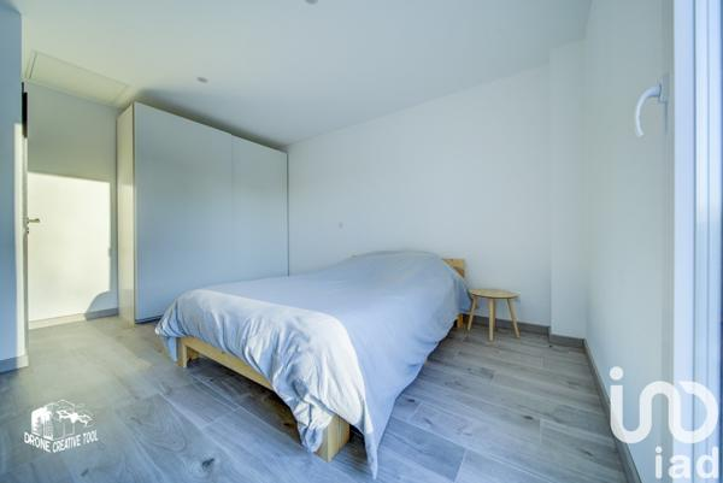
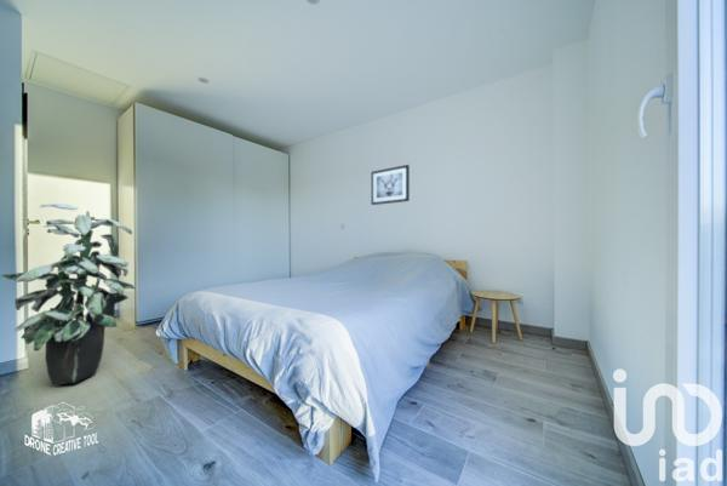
+ wall art (389, 185)
+ indoor plant (74, 291)
